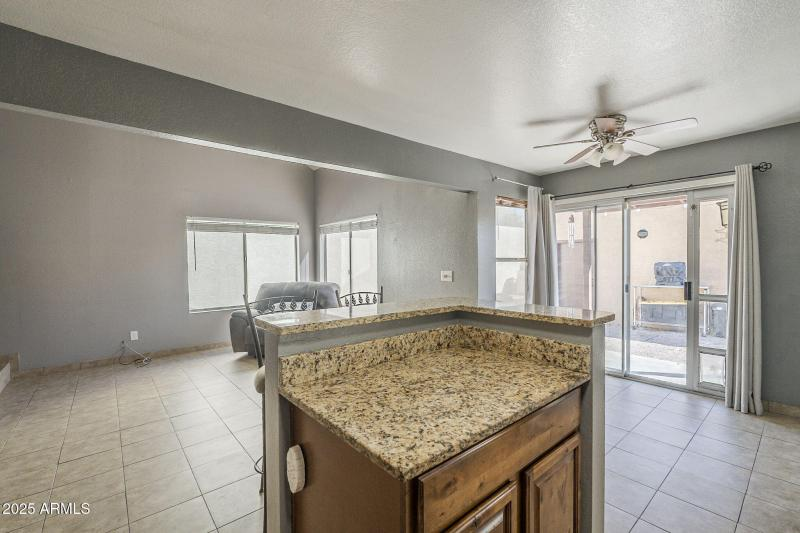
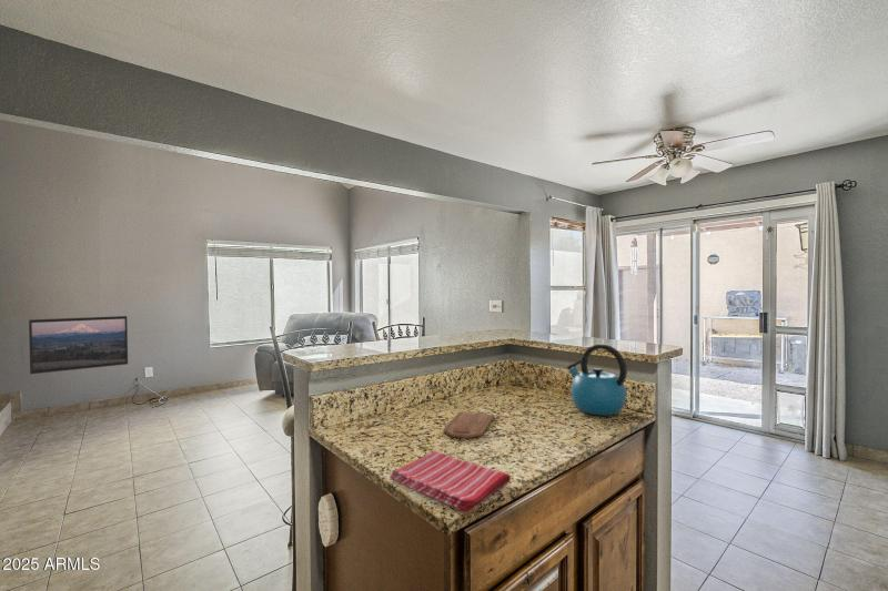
+ dish towel (450, 476)
+ kettle (595, 376)
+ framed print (81, 343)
+ cutting board (468, 424)
